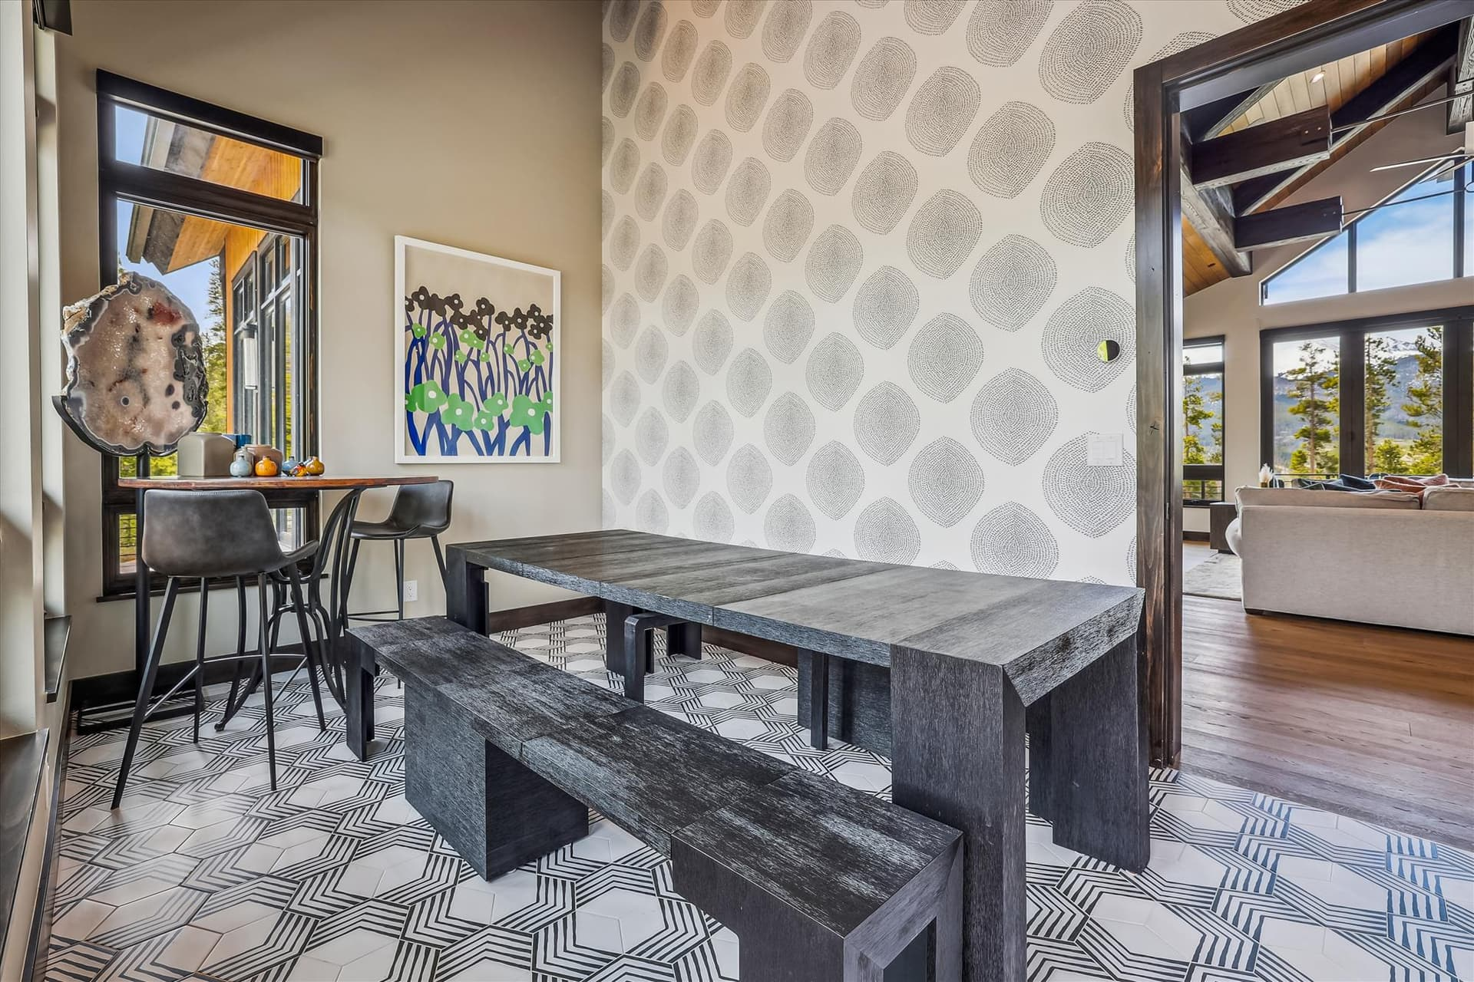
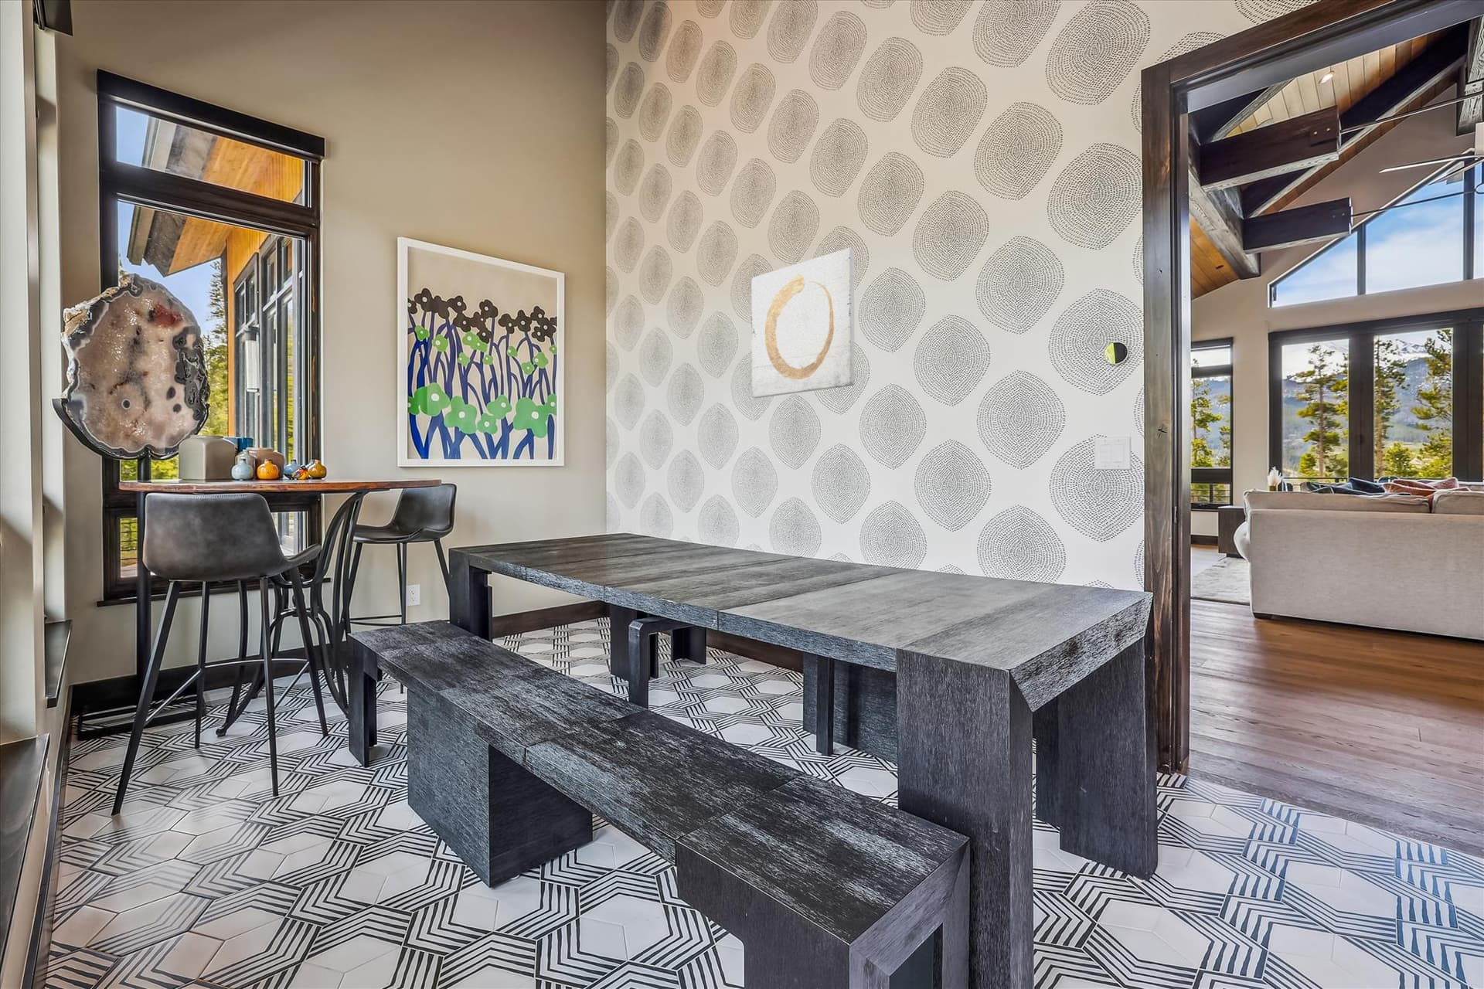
+ wall art (799, 329)
